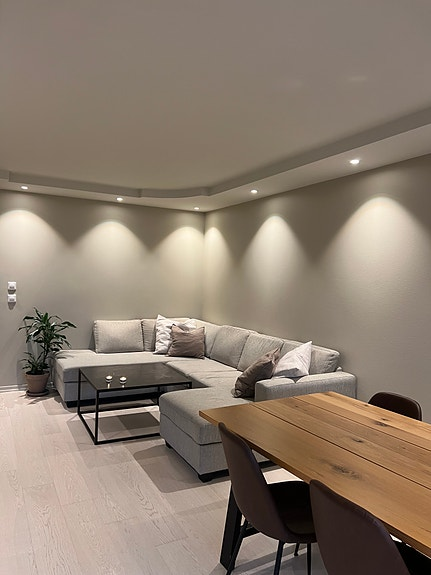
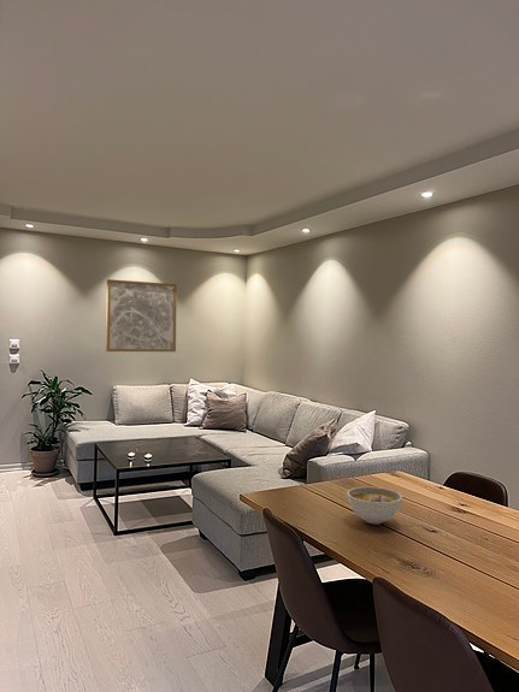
+ bowl (373, 507)
+ wall art (142, 317)
